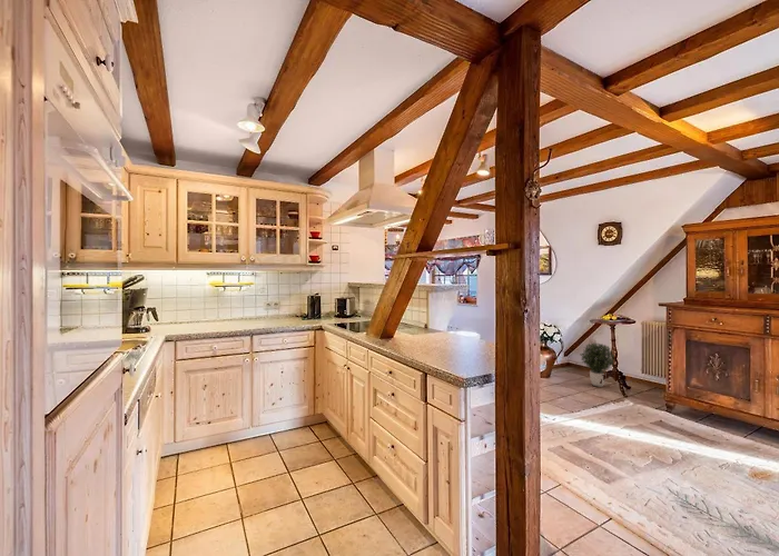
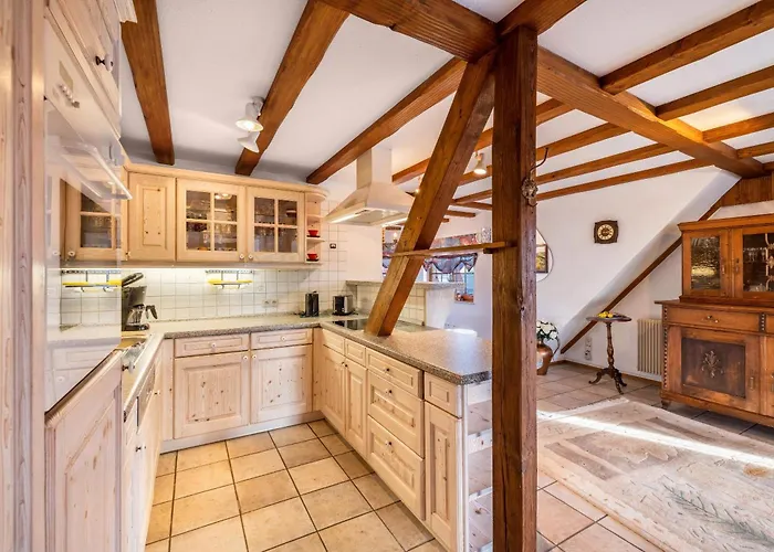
- potted plant (598, 364)
